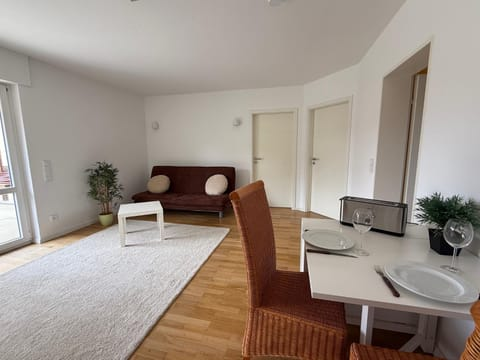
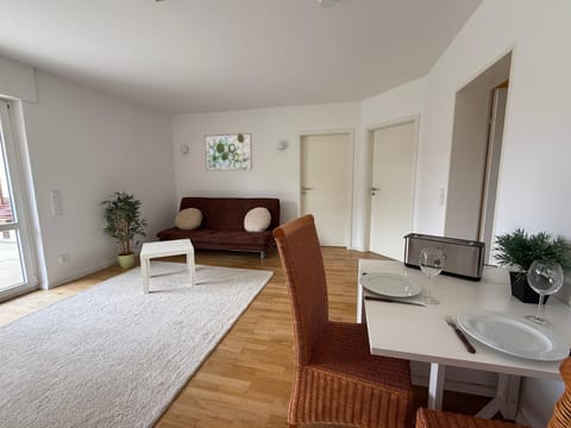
+ wall art (227, 152)
